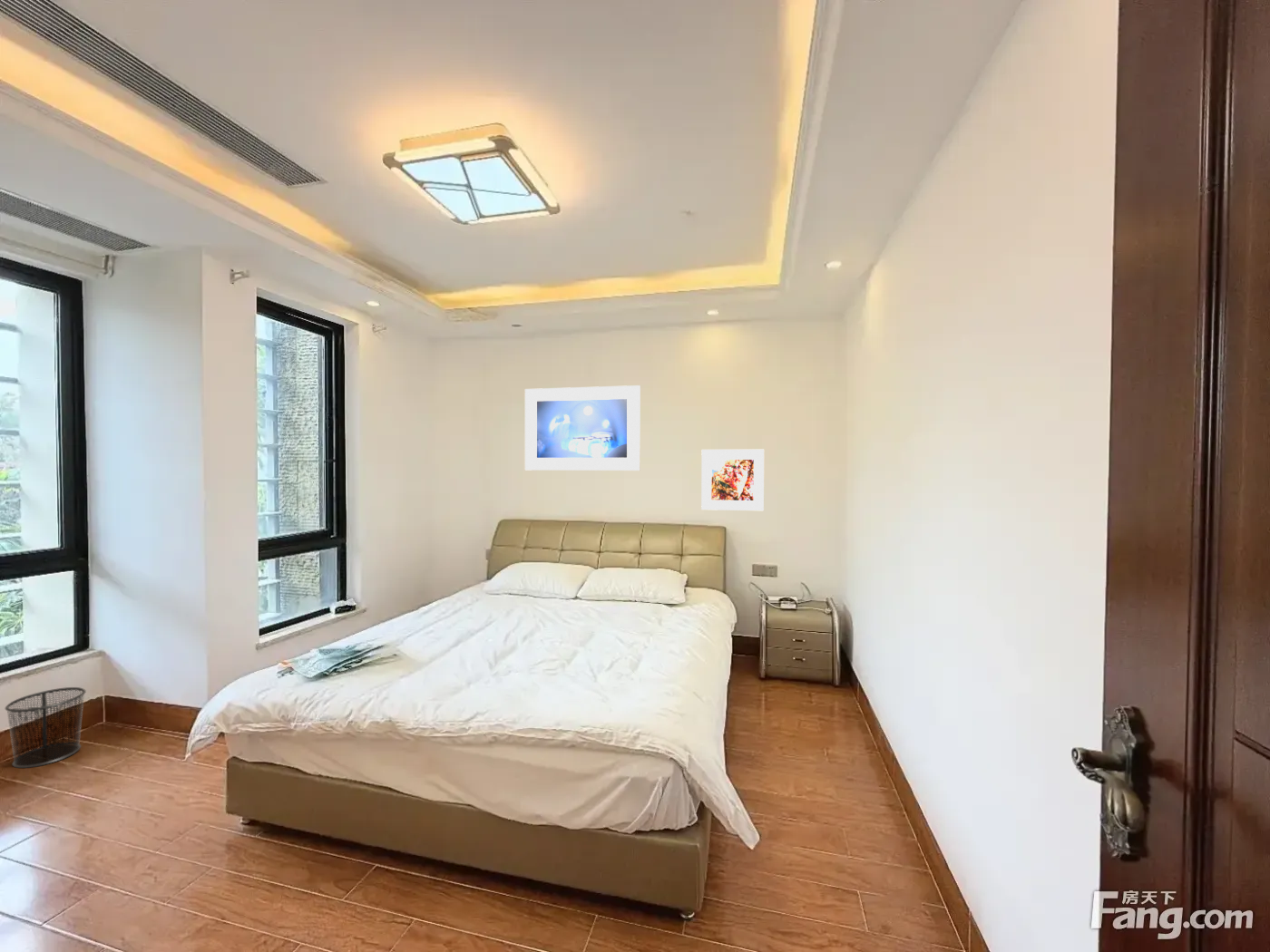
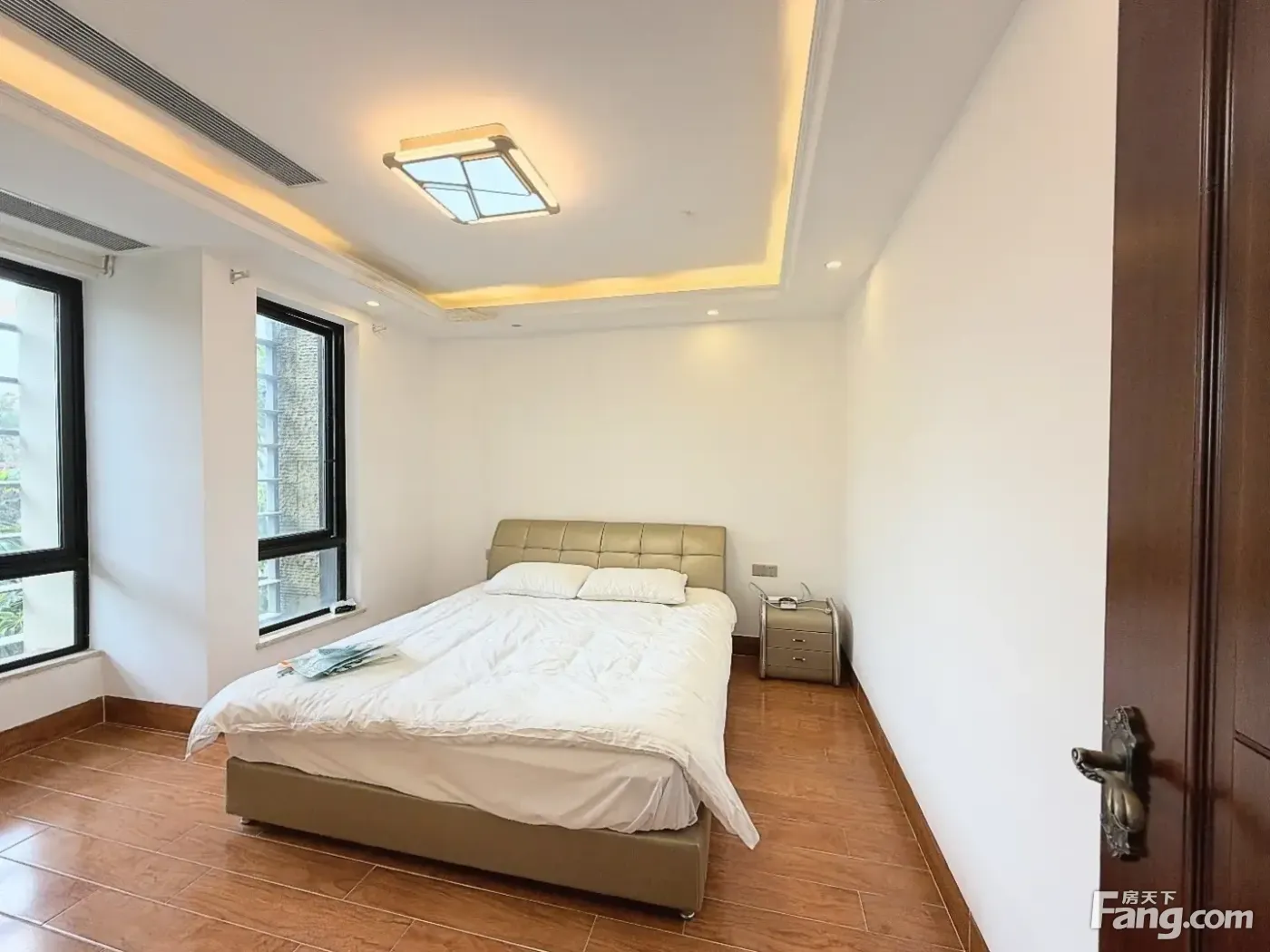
- waste bin (47, 726)
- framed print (581, 429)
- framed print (732, 480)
